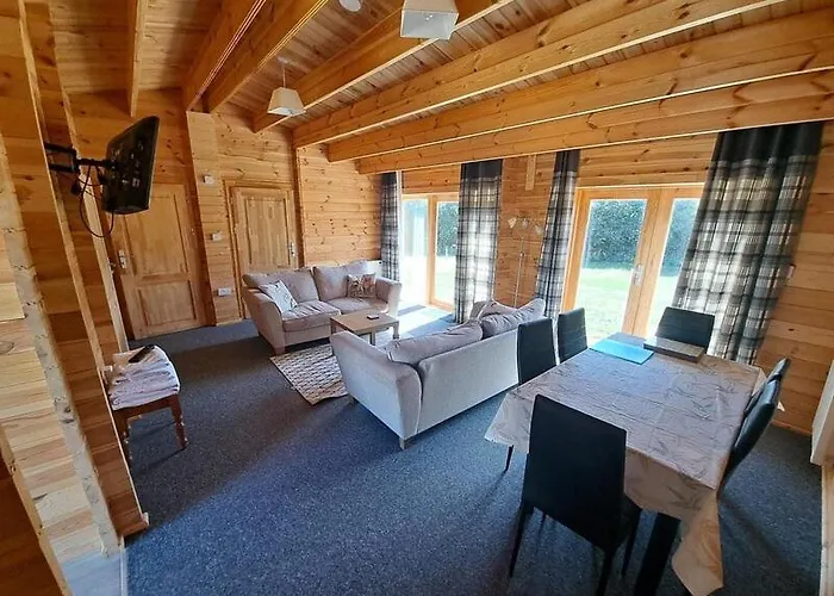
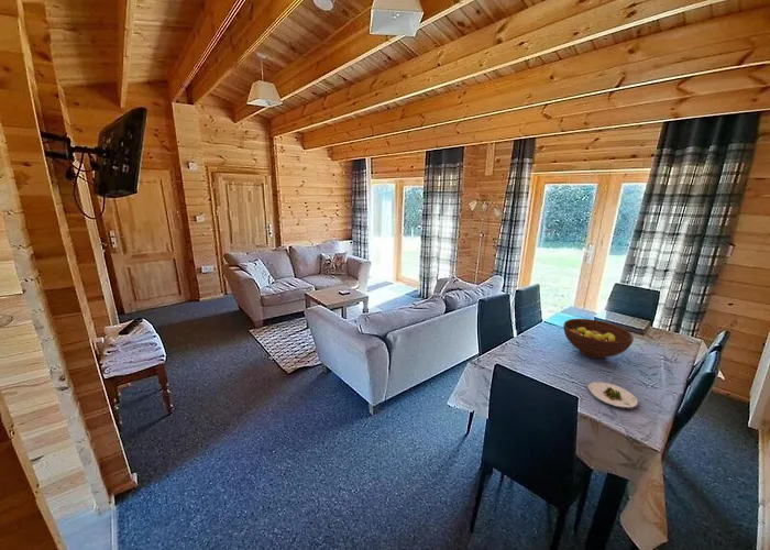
+ salad plate (613, 392)
+ fruit bowl (594, 341)
